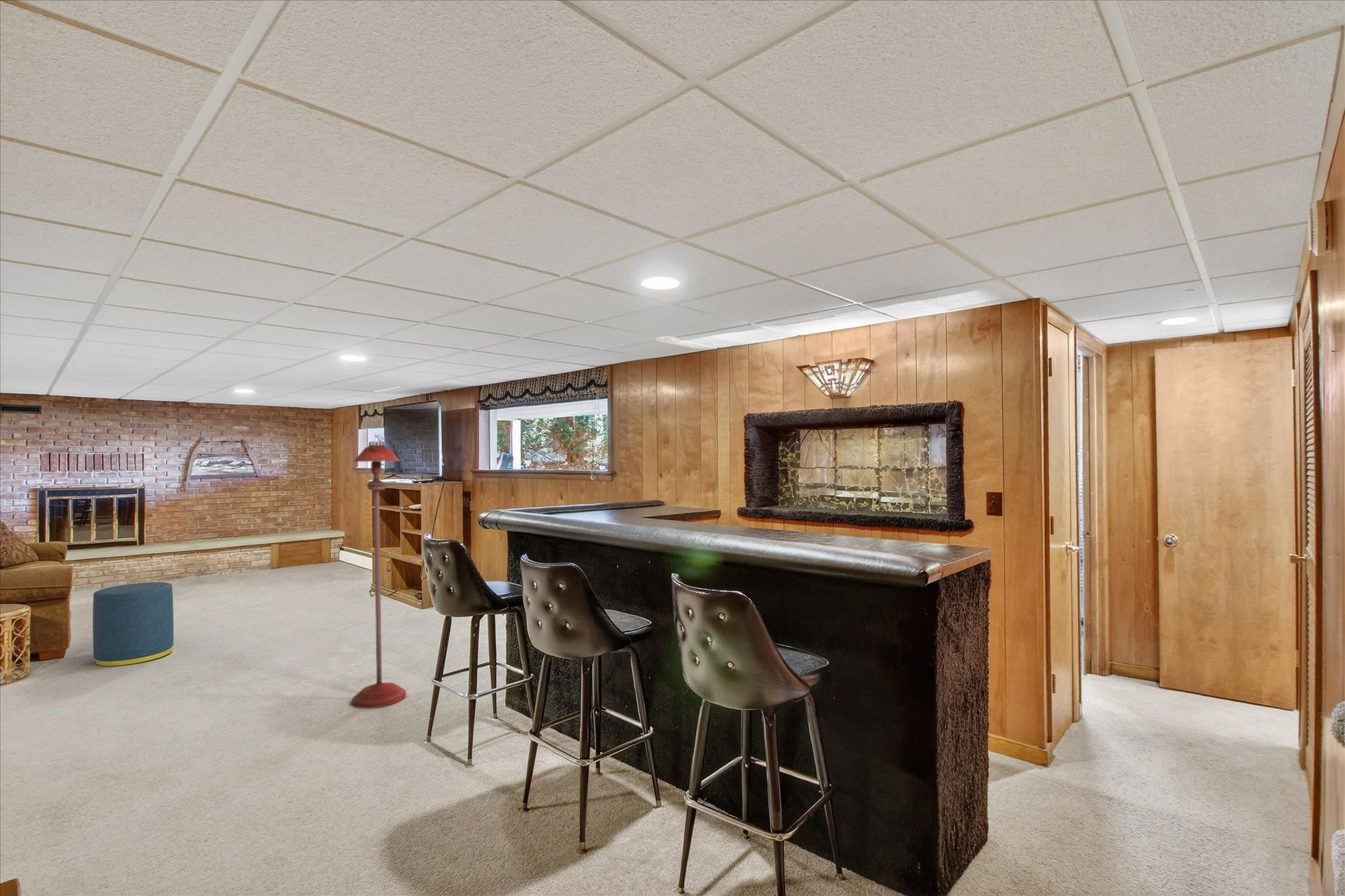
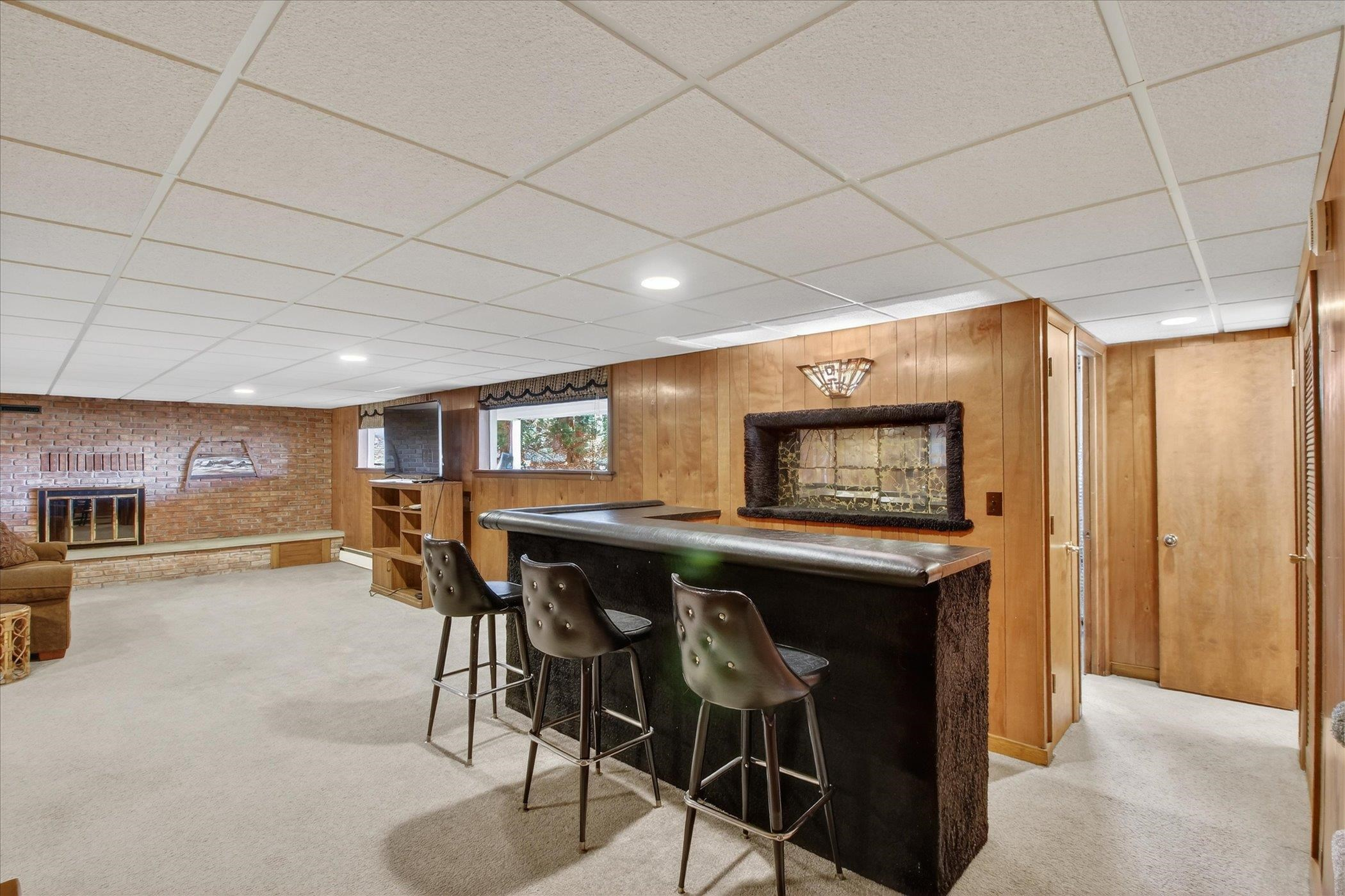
- floor lamp (377, 570)
- ottoman (134, 622)
